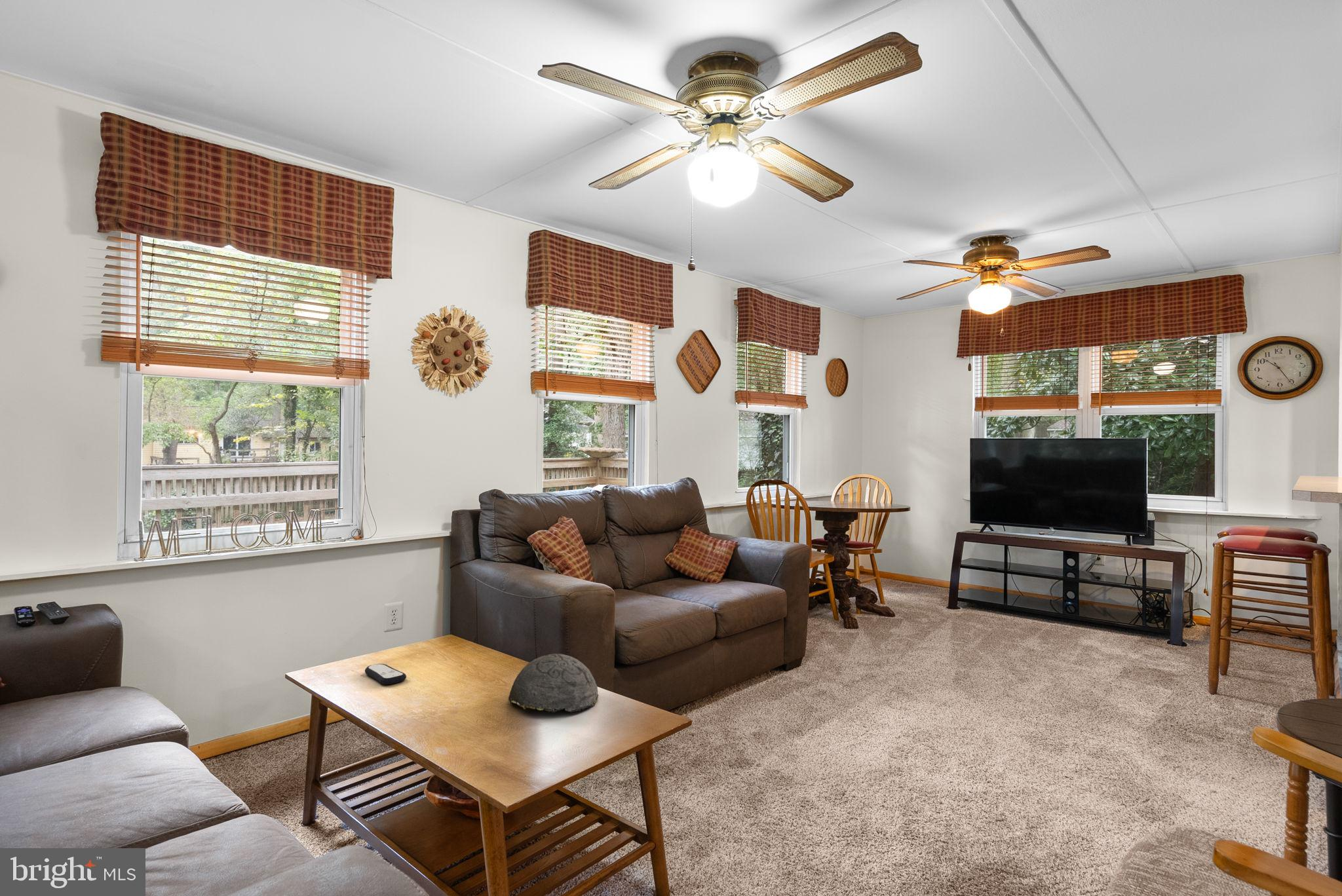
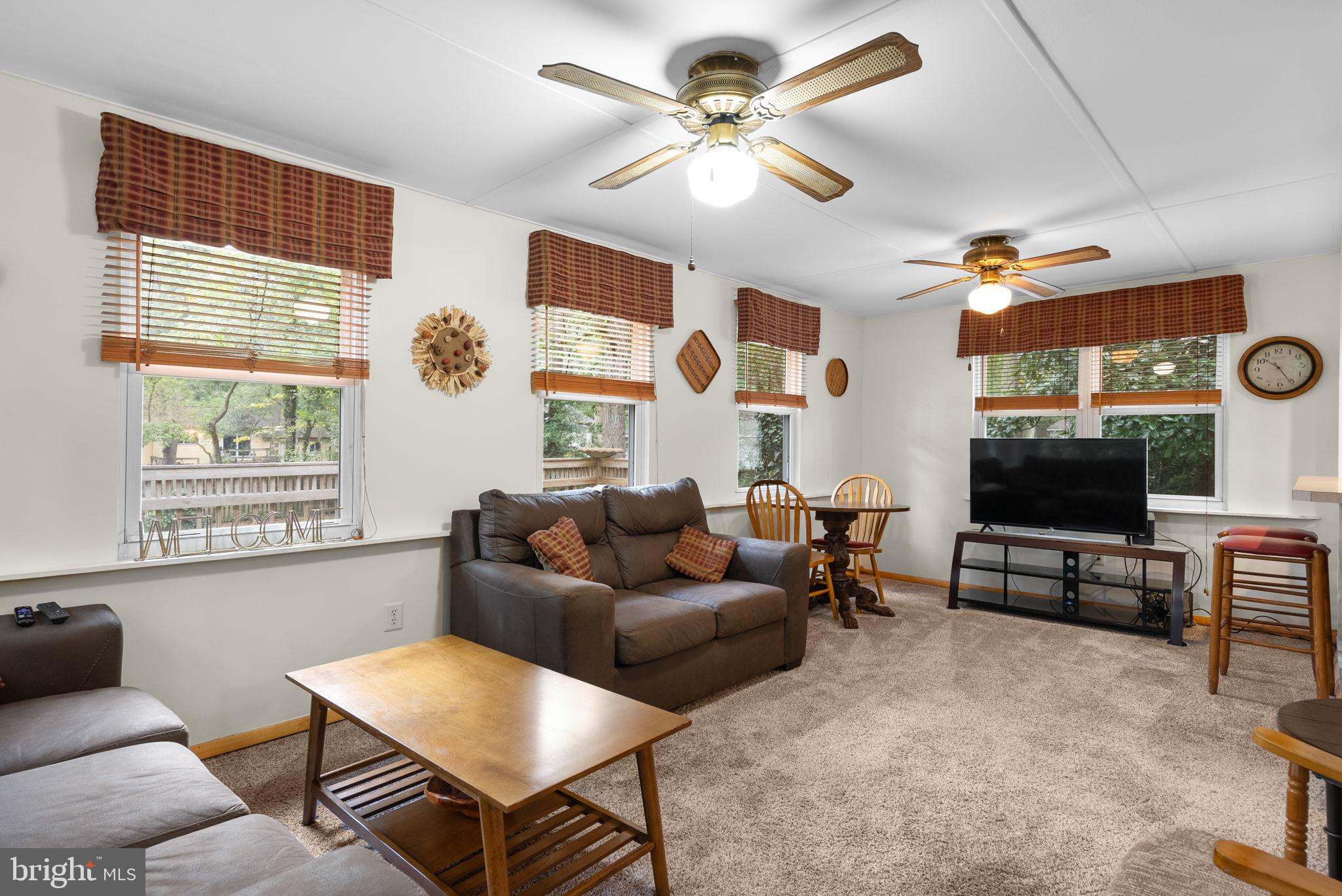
- remote control (384, 673)
- decorative bowl (554, 677)
